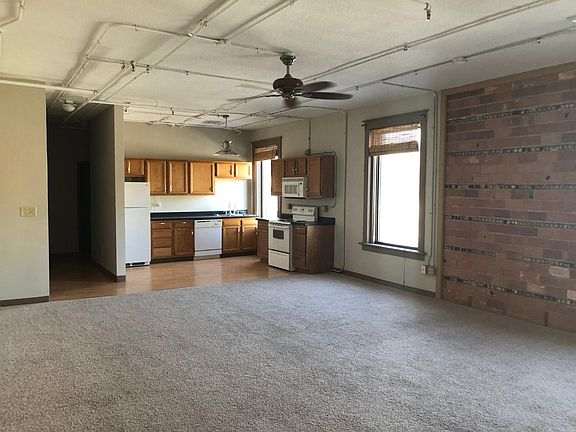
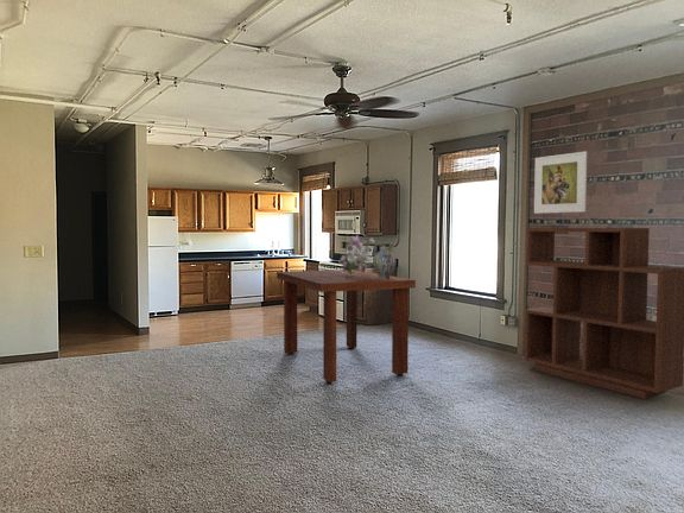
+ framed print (559, 183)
+ ceramic jug (384, 262)
+ bookcase (597, 304)
+ bouquet (357, 251)
+ dining table (335, 319)
